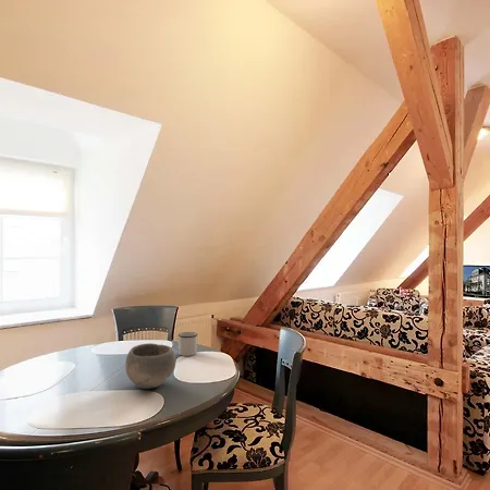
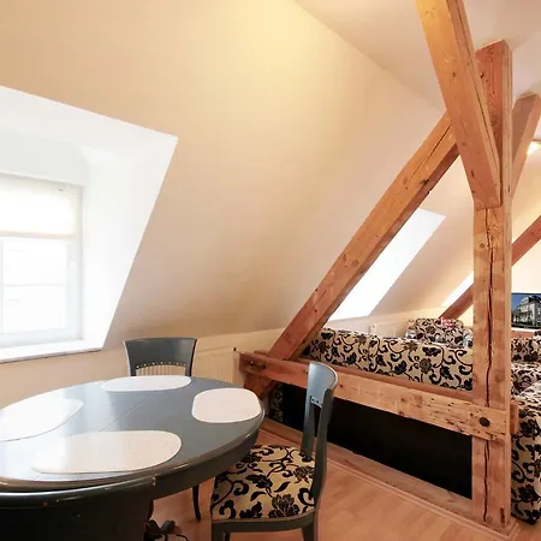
- mug (184, 343)
- bowl (150, 366)
